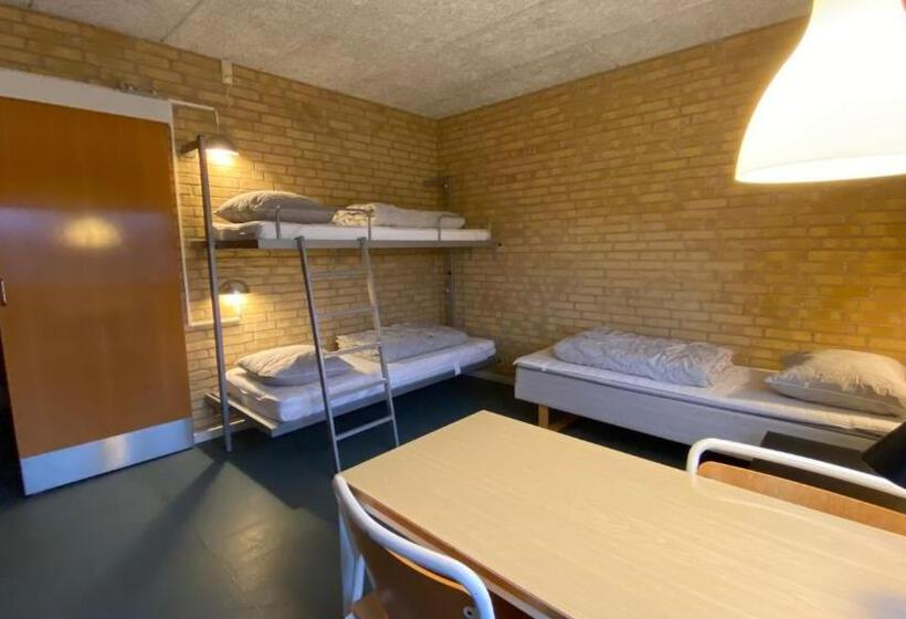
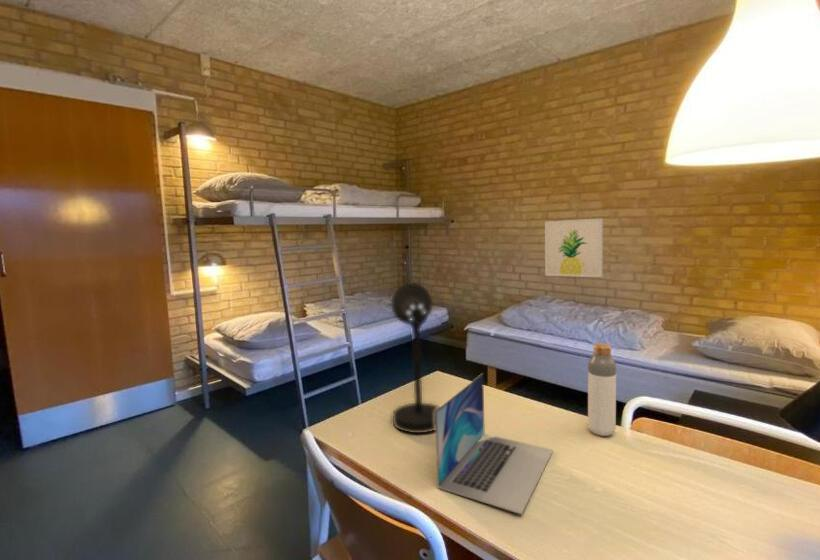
+ bottle (601, 388)
+ laptop (498, 437)
+ wall art (572, 248)
+ desk lamp (416, 351)
